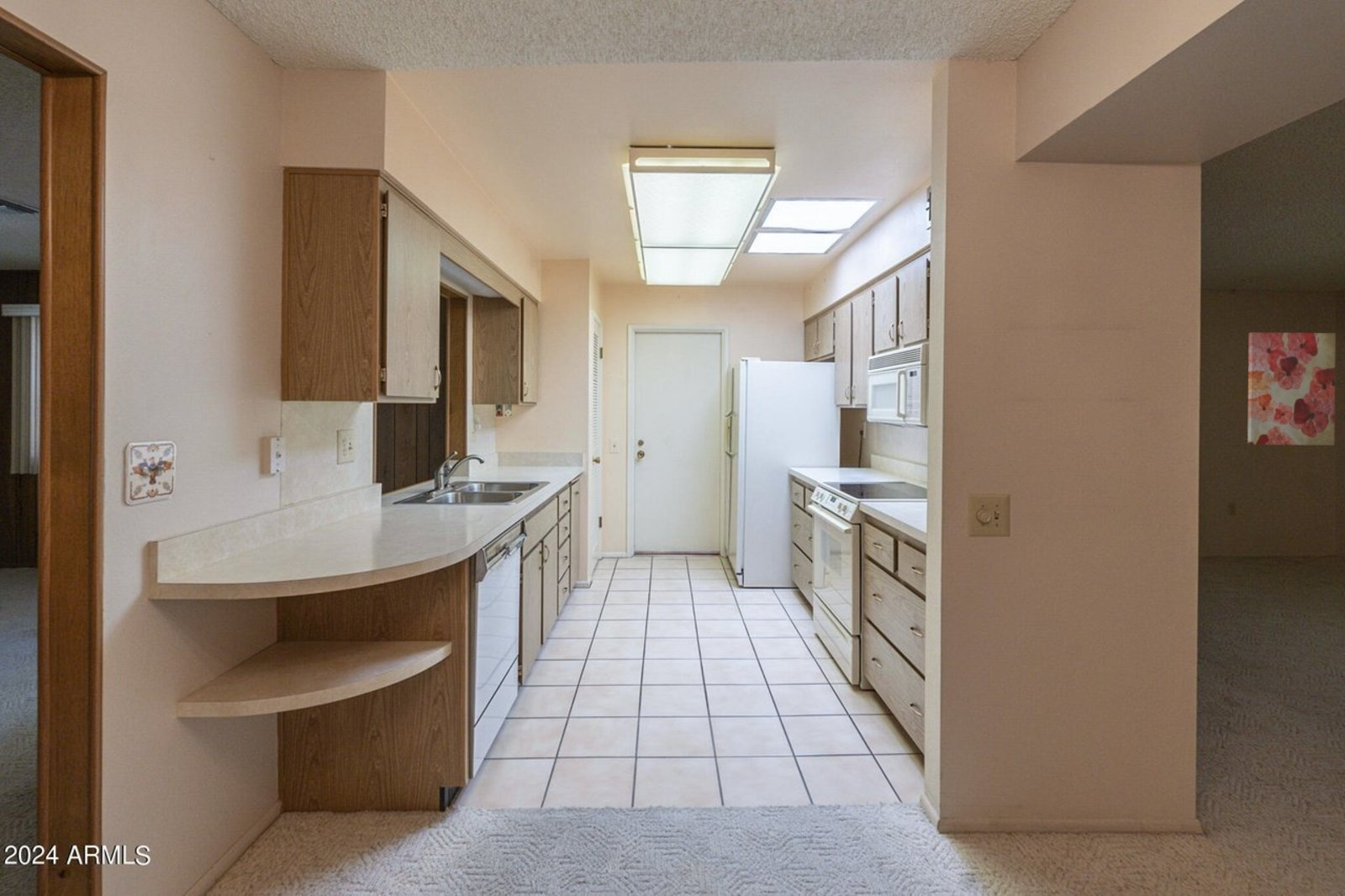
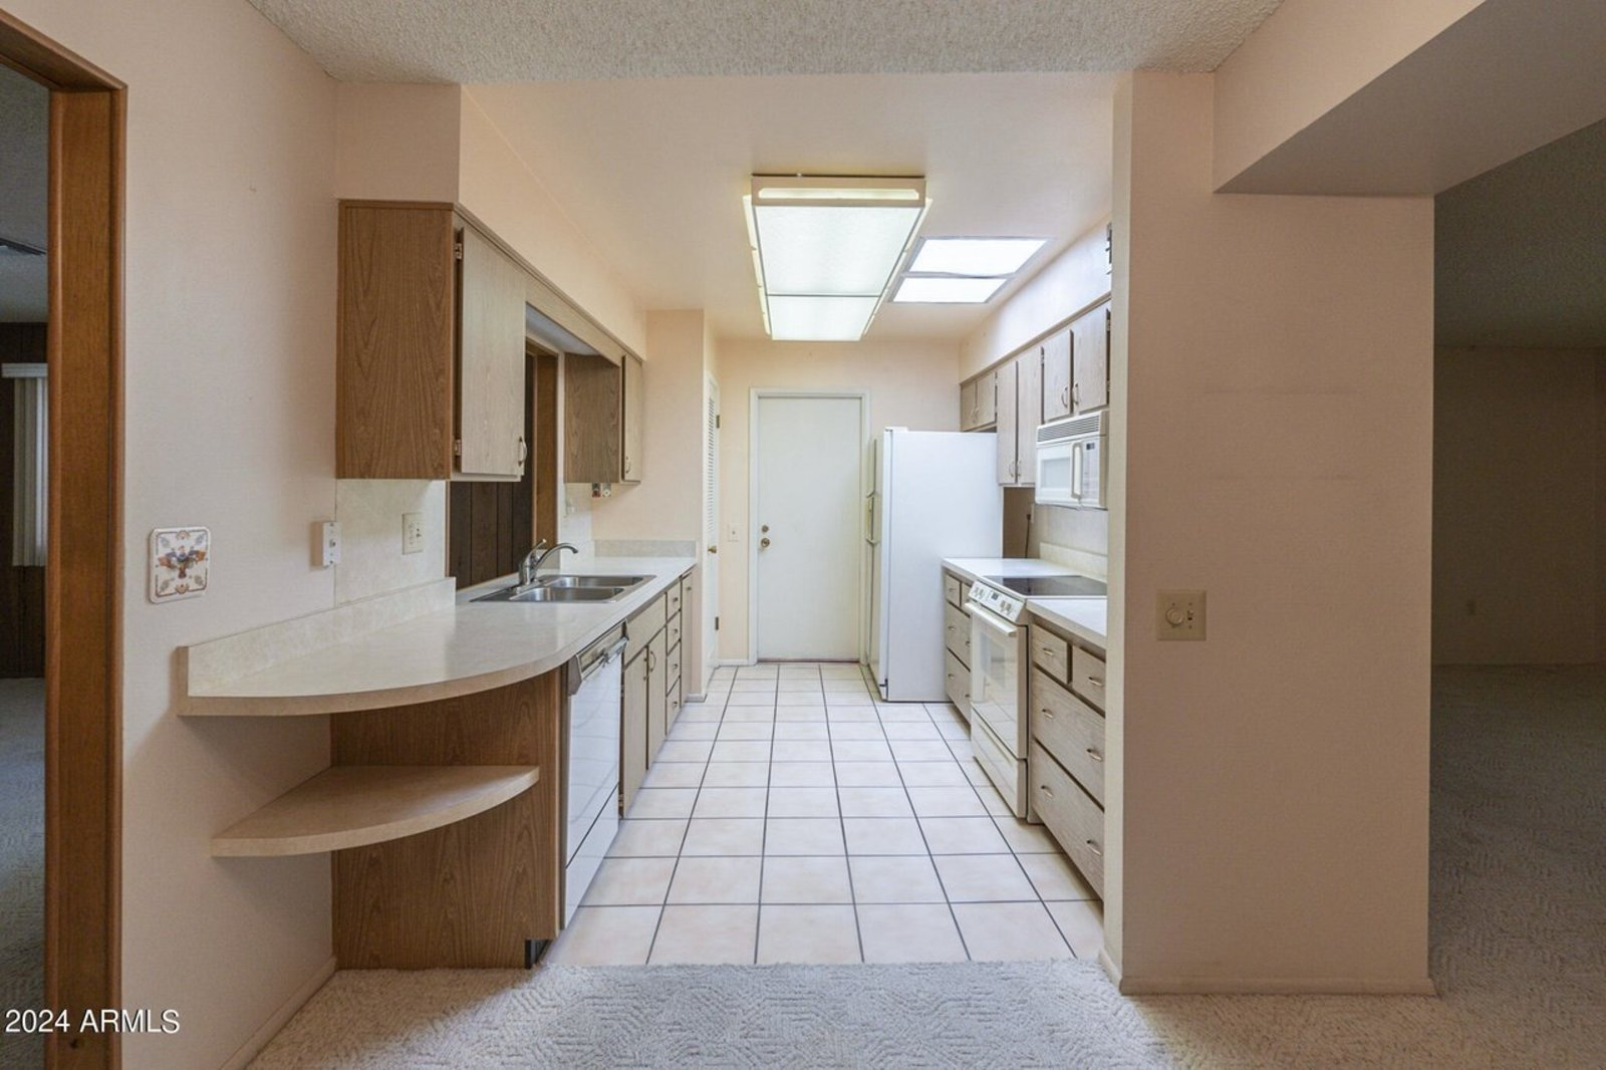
- wall art (1291, 388)
